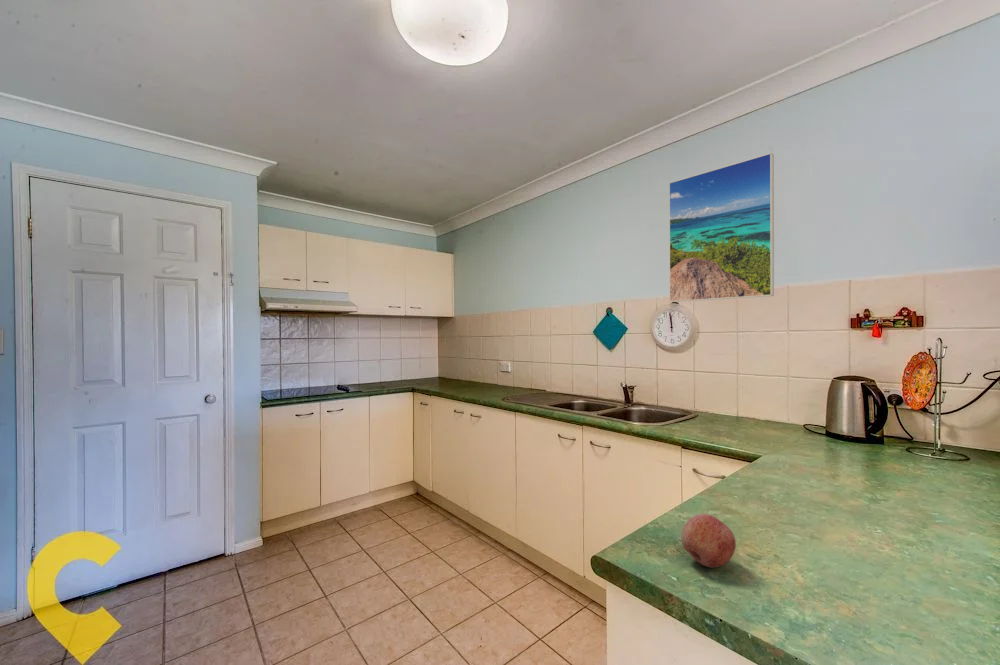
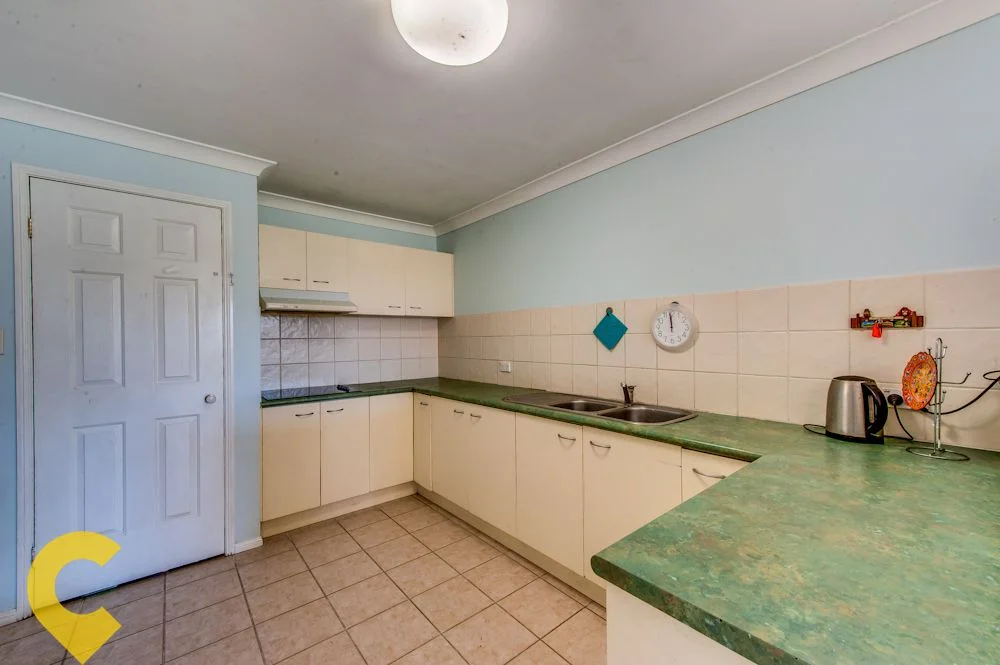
- fruit (707, 539)
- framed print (717, 234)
